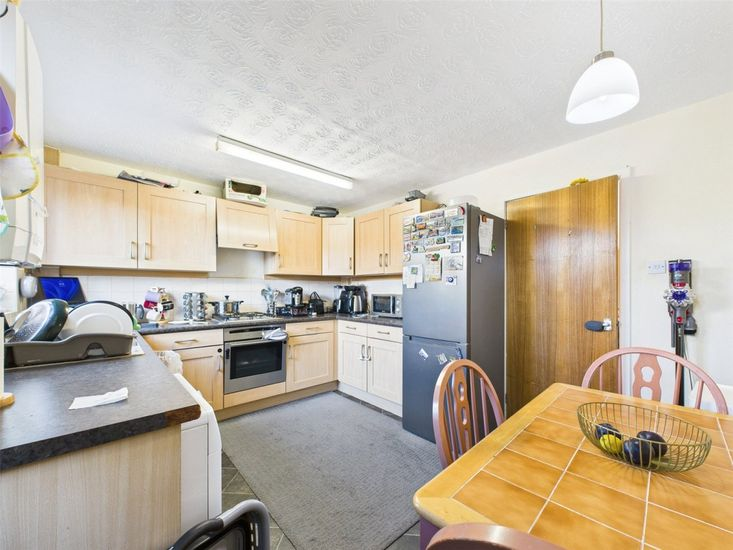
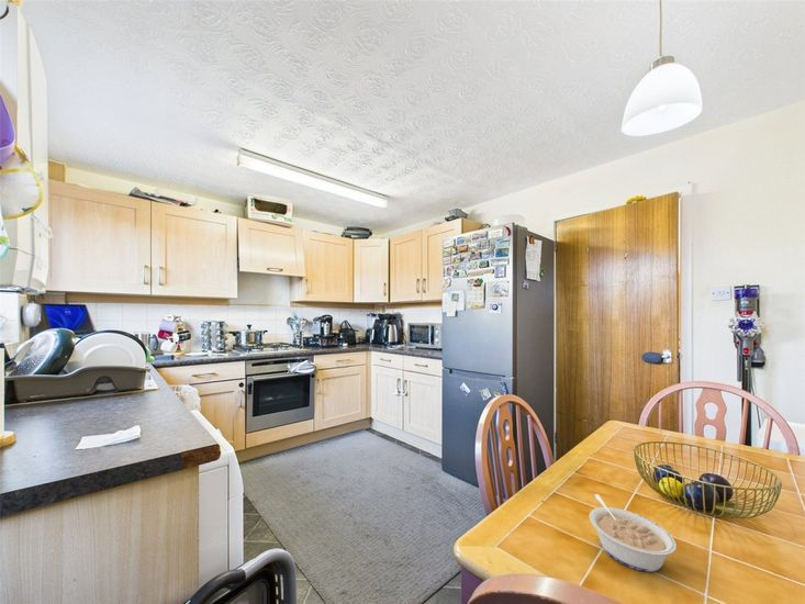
+ legume (626, 536)
